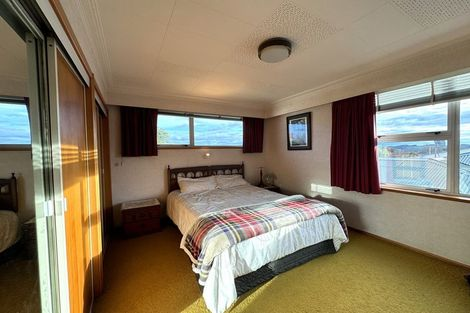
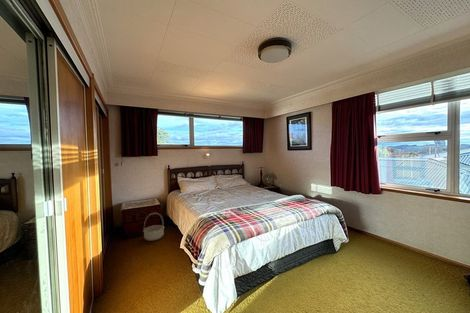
+ basket (153, 226)
